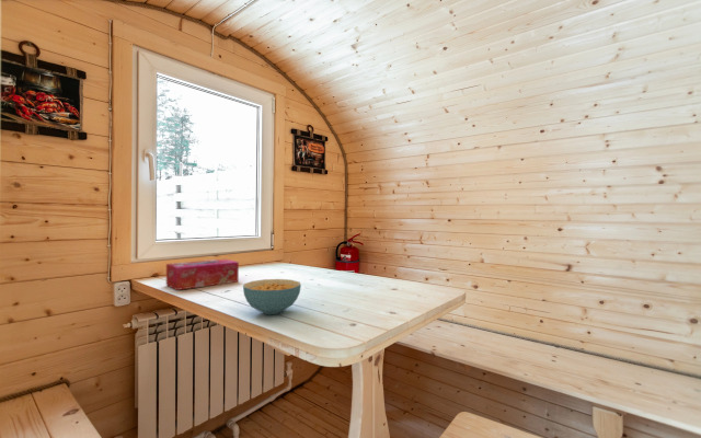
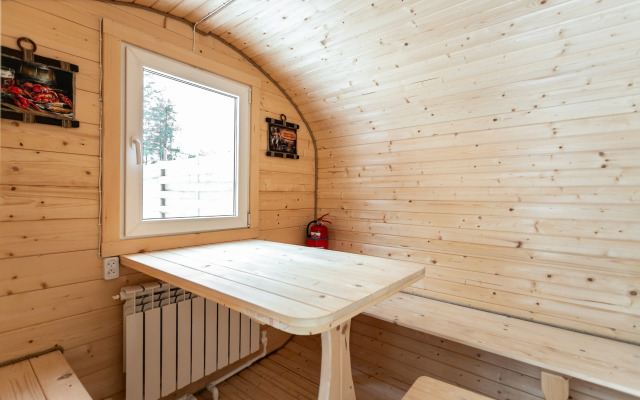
- cereal bowl (272, 298)
- tissue box (203, 273)
